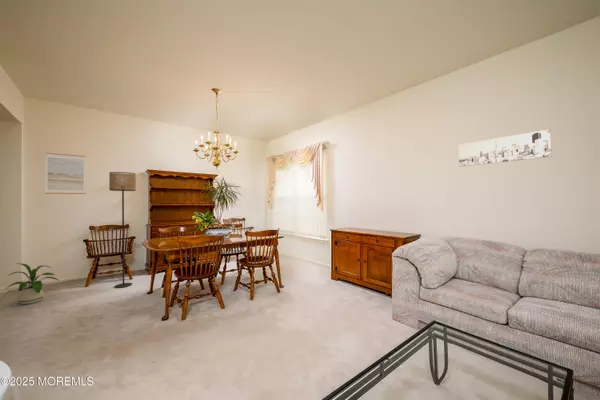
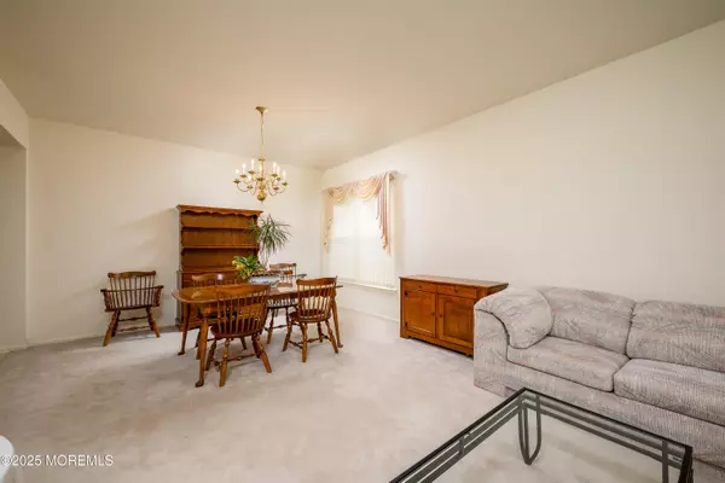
- wall art (500, 150)
- floor lamp (123, 229)
- wall art (66, 174)
- house plant (32, 282)
